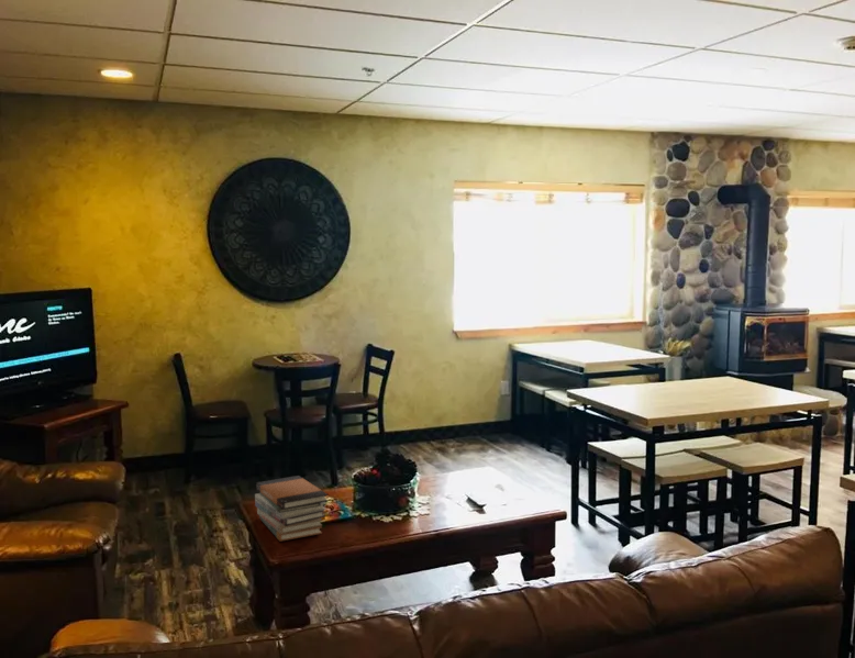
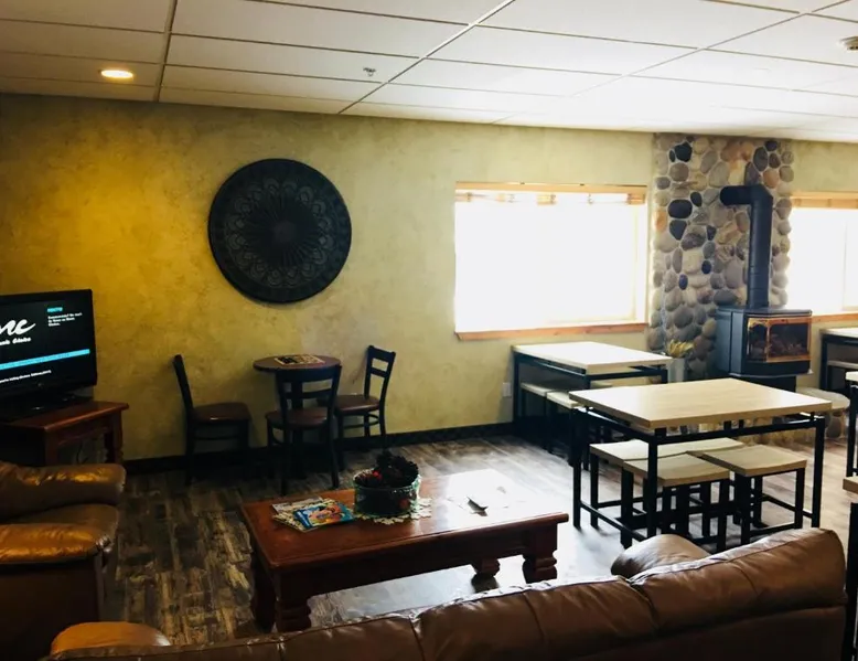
- book stack (290, 506)
